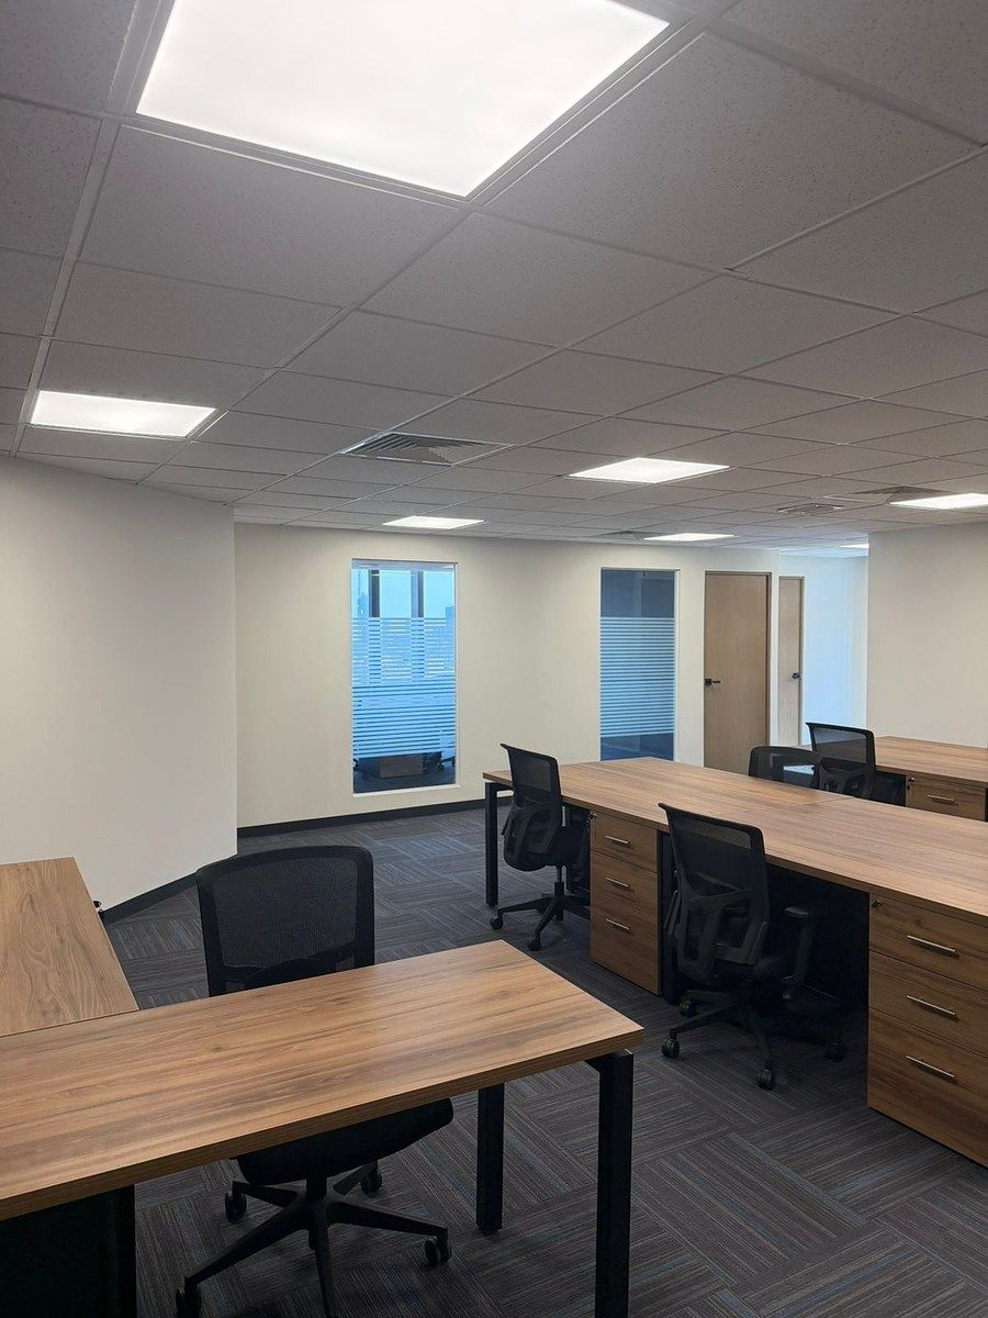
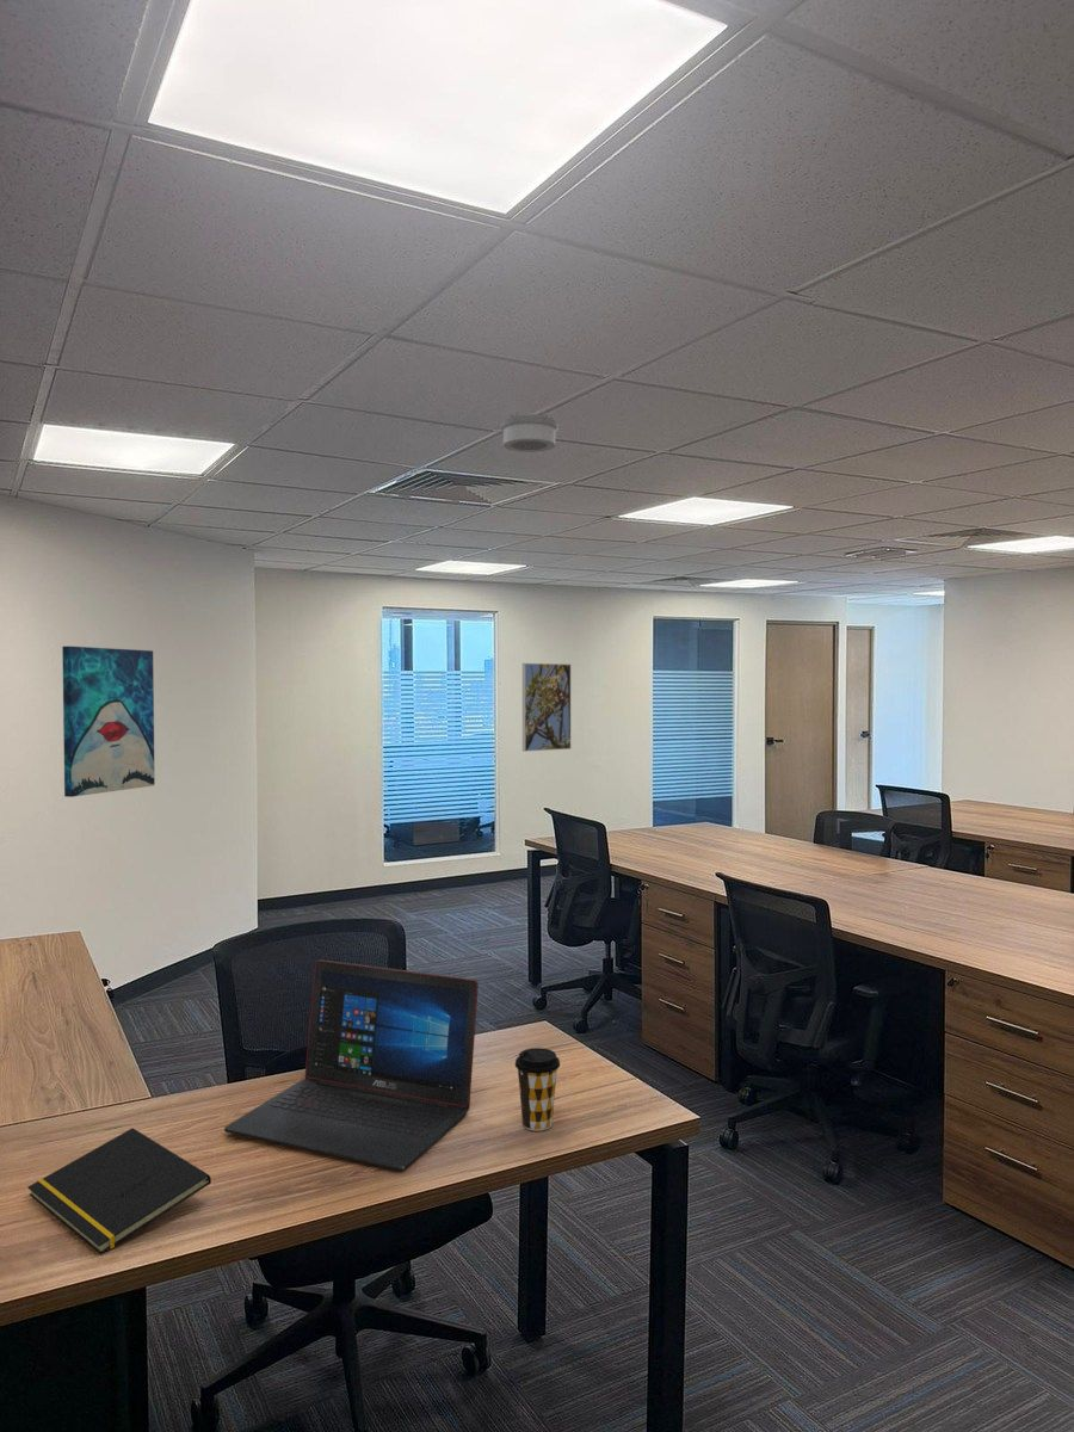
+ notepad (118, 1185)
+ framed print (547, 706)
+ smoke detector (529, 430)
+ coffee cup (537, 1088)
+ wall art (111, 720)
+ laptop (354, 1054)
